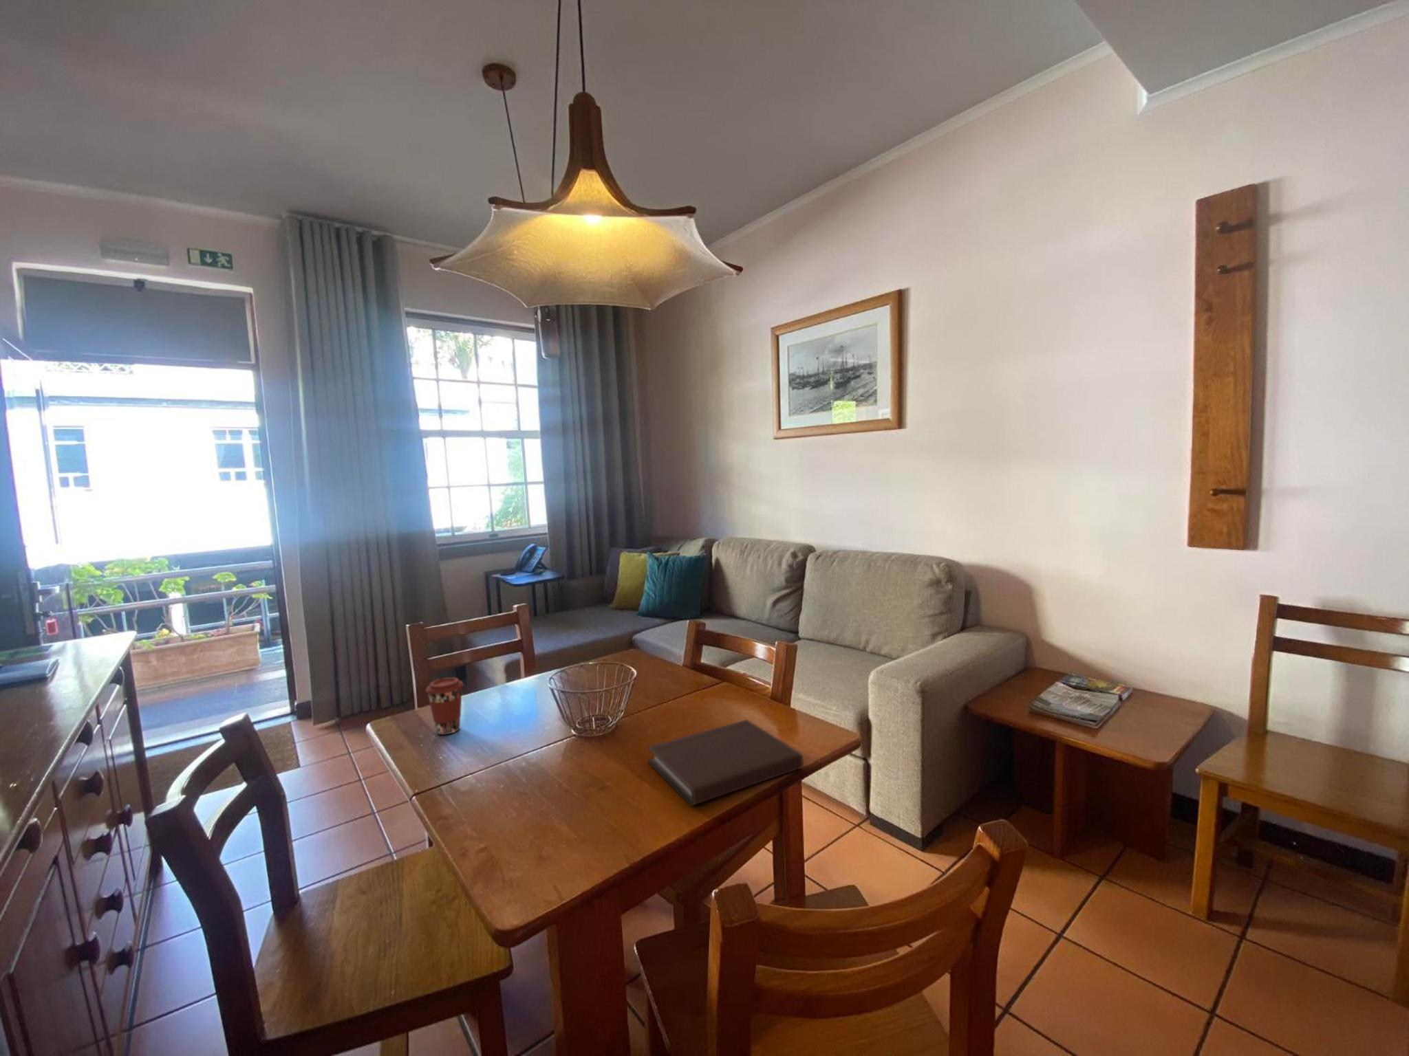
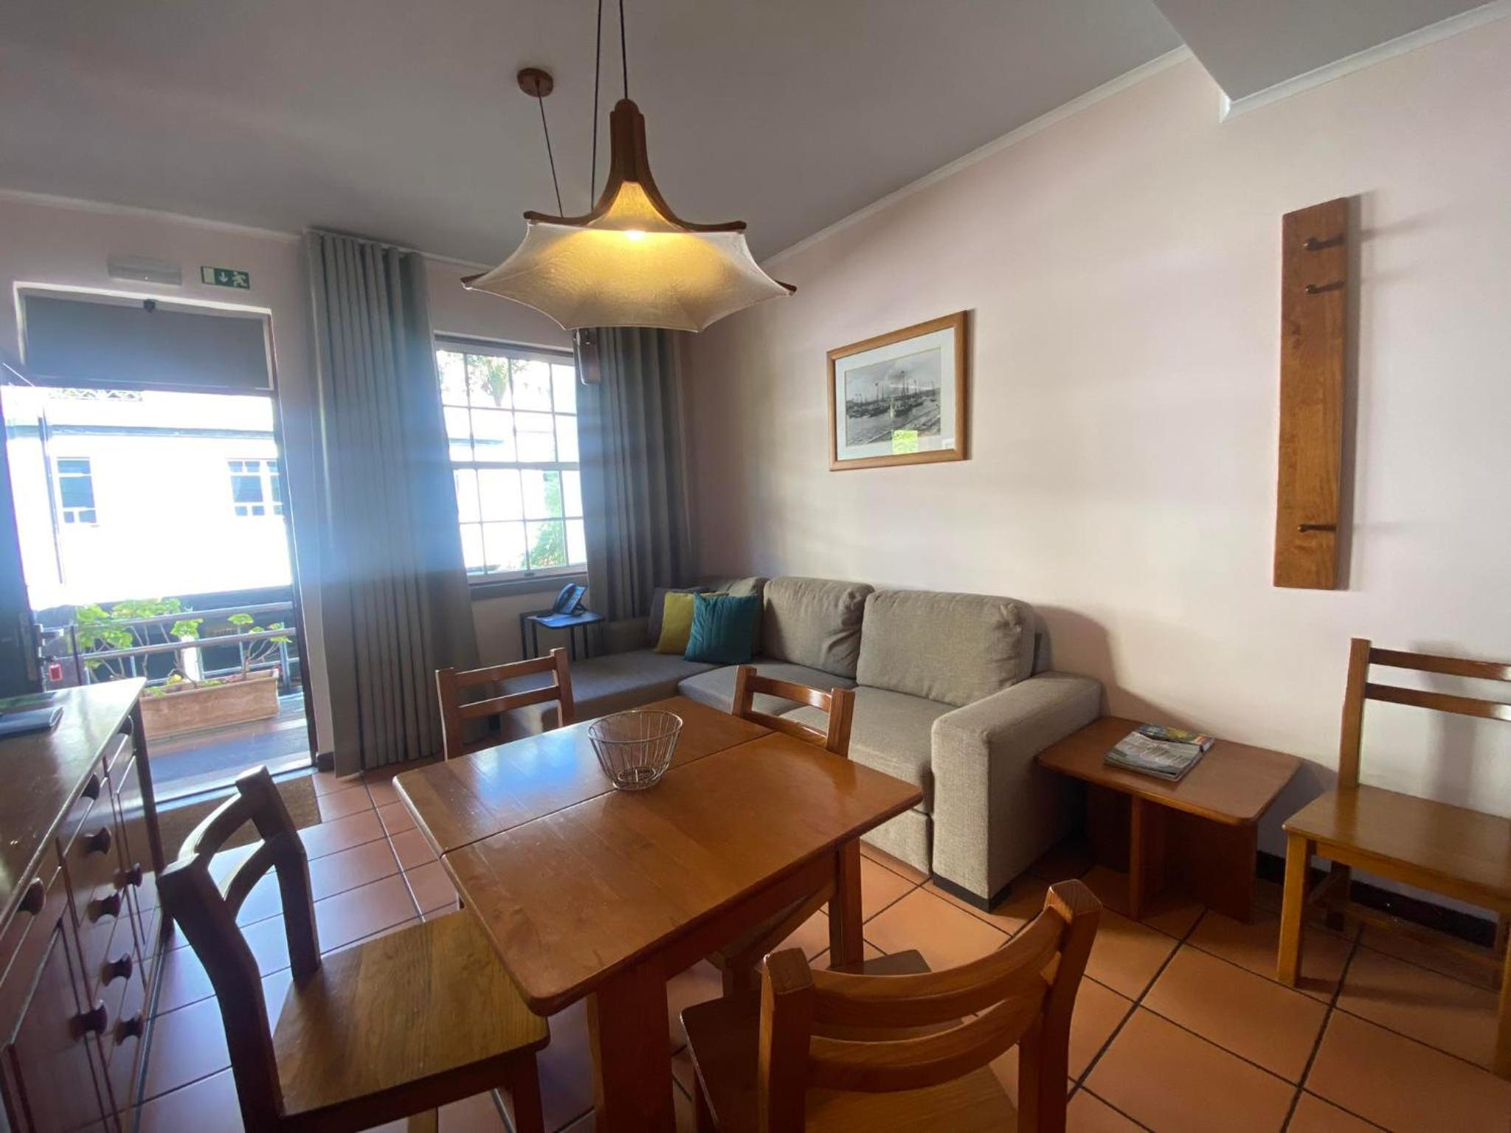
- coffee cup (446, 707)
- notebook (723, 758)
